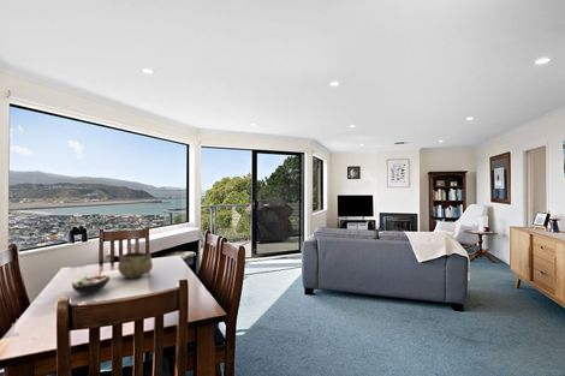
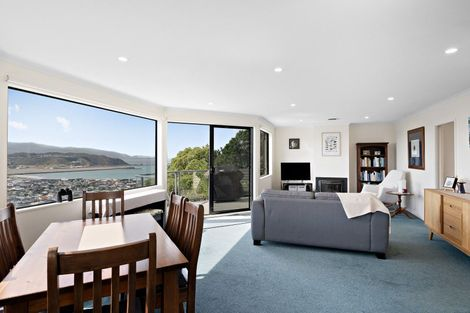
- decorative bowl (135, 264)
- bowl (91, 285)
